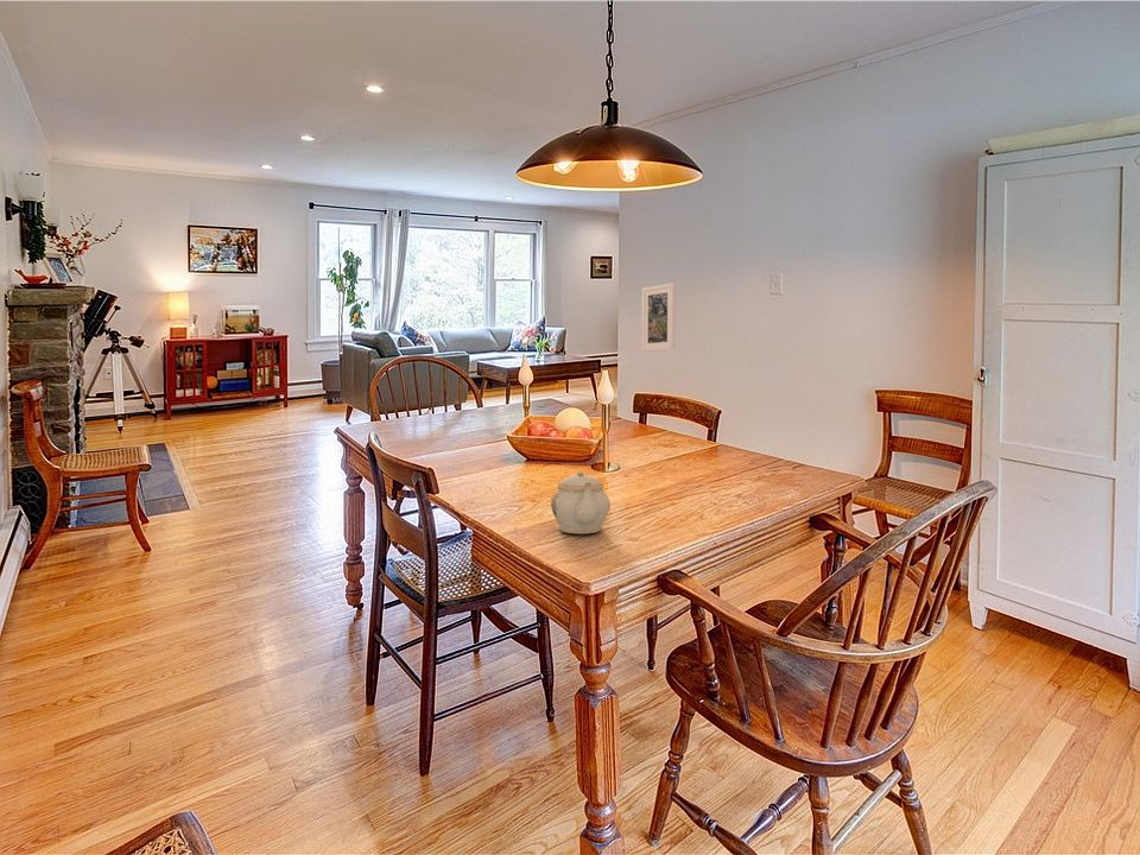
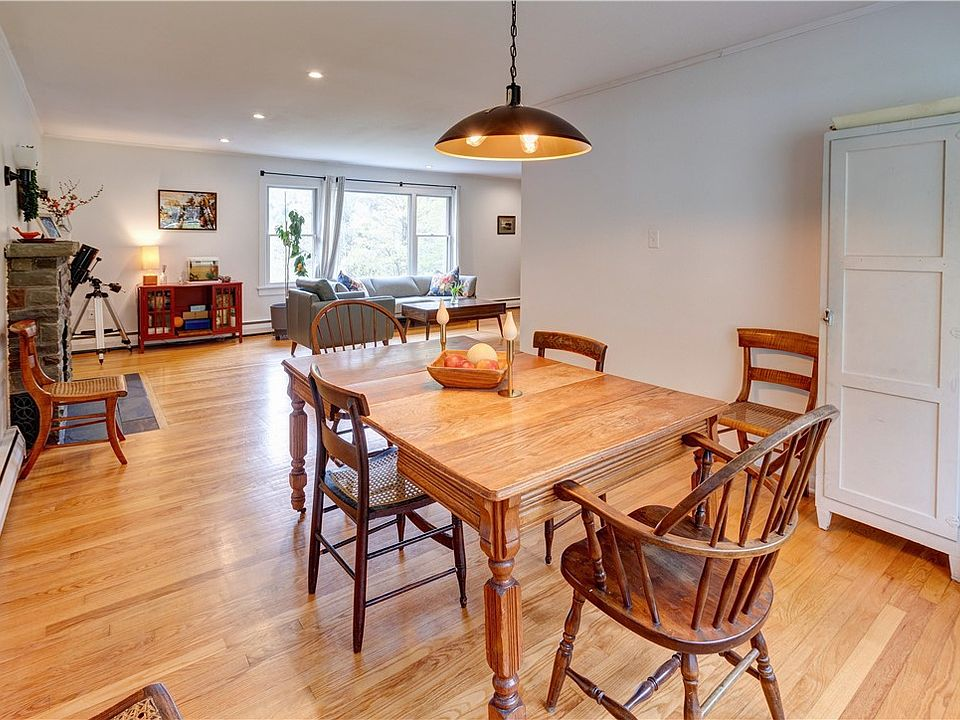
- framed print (658, 318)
- teapot (580, 499)
